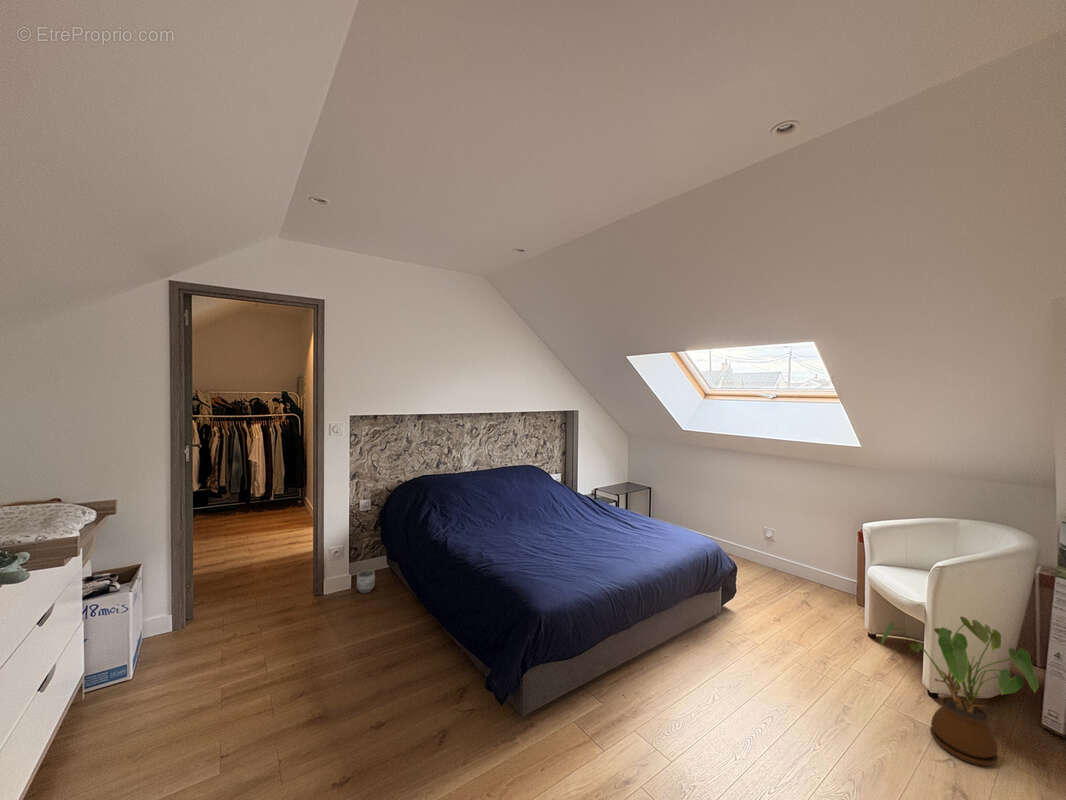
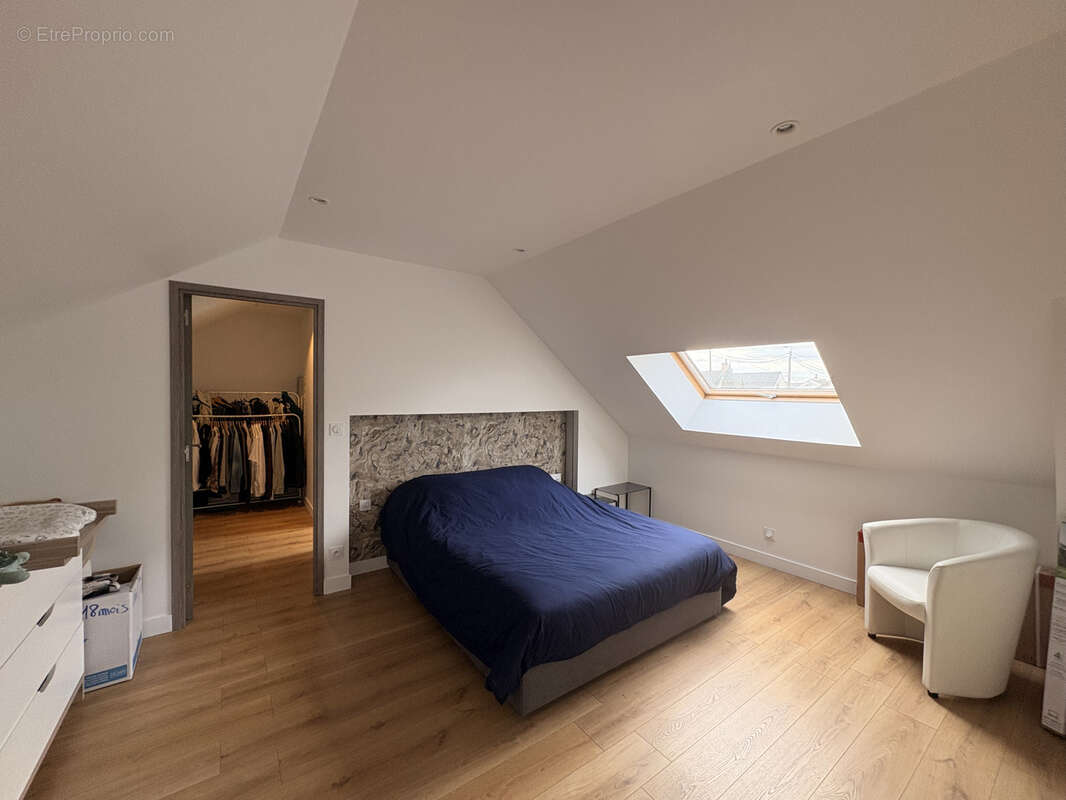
- house plant (954, 683)
- planter (365, 581)
